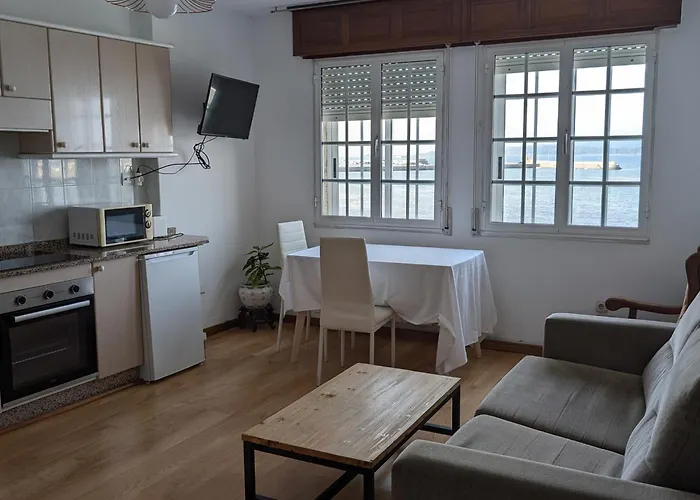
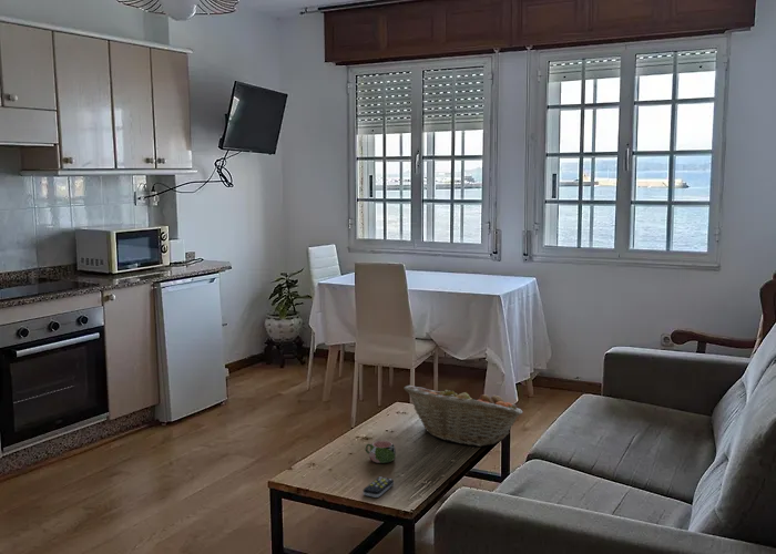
+ remote control (378, 486)
+ fruit basket (461, 409)
+ mug (379, 451)
